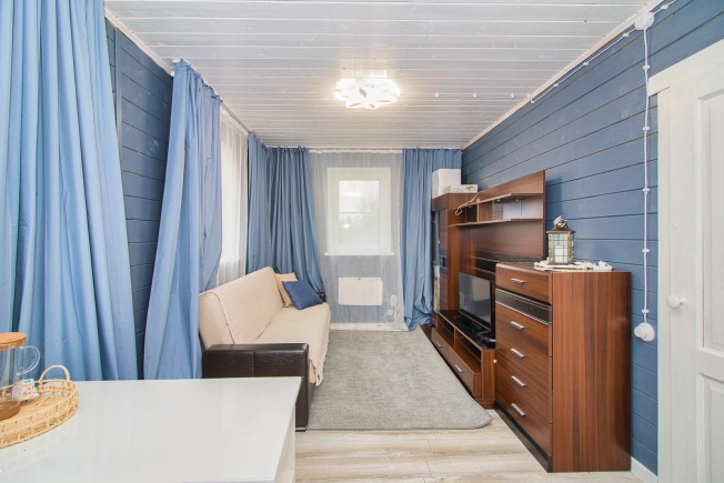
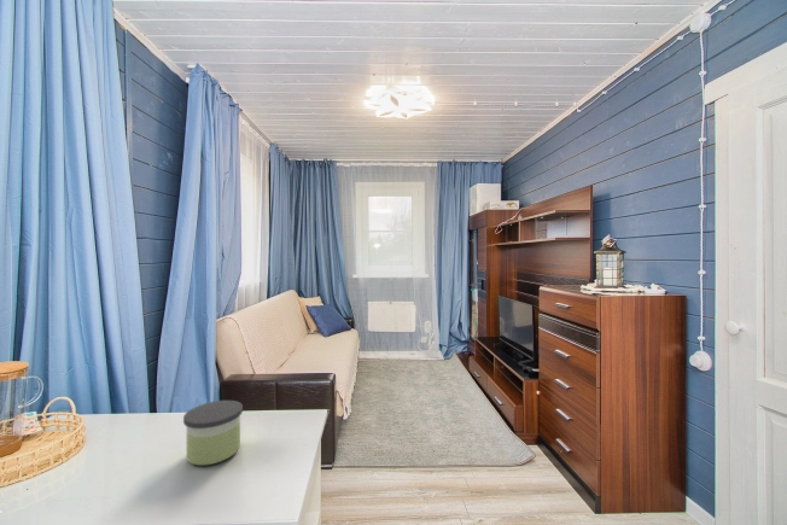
+ candle (214, 431)
